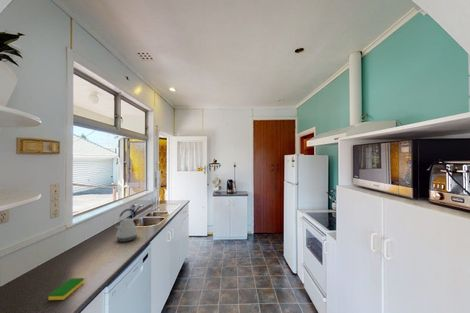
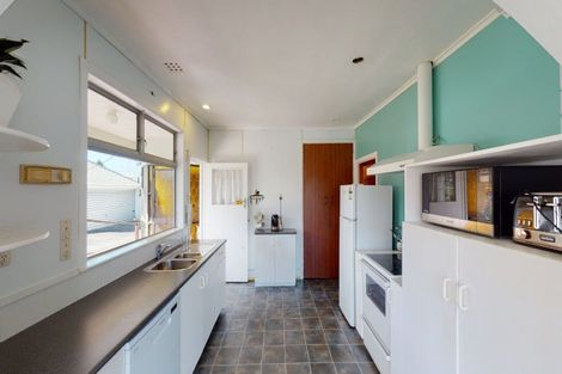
- kettle (126, 224)
- dish sponge (67, 288)
